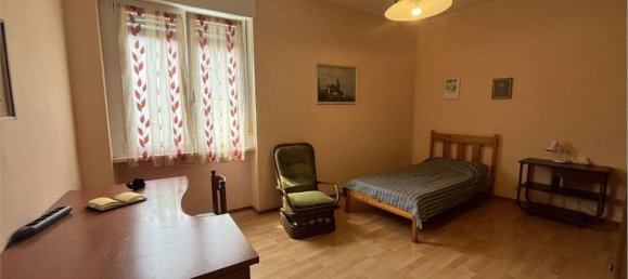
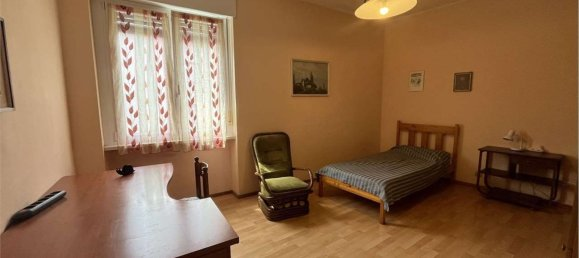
- book (118, 200)
